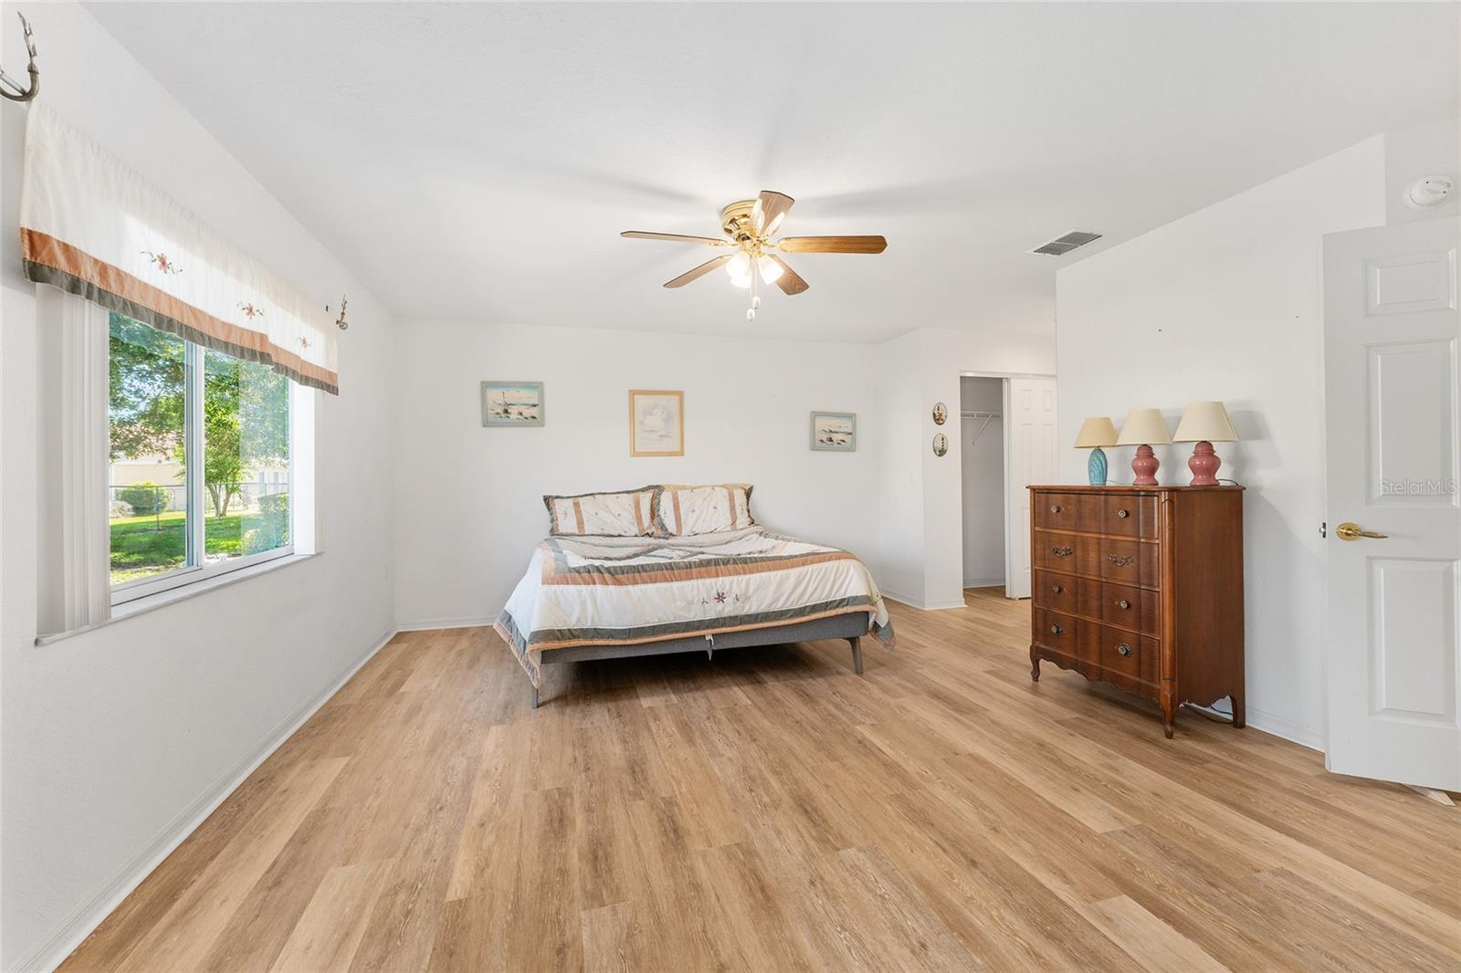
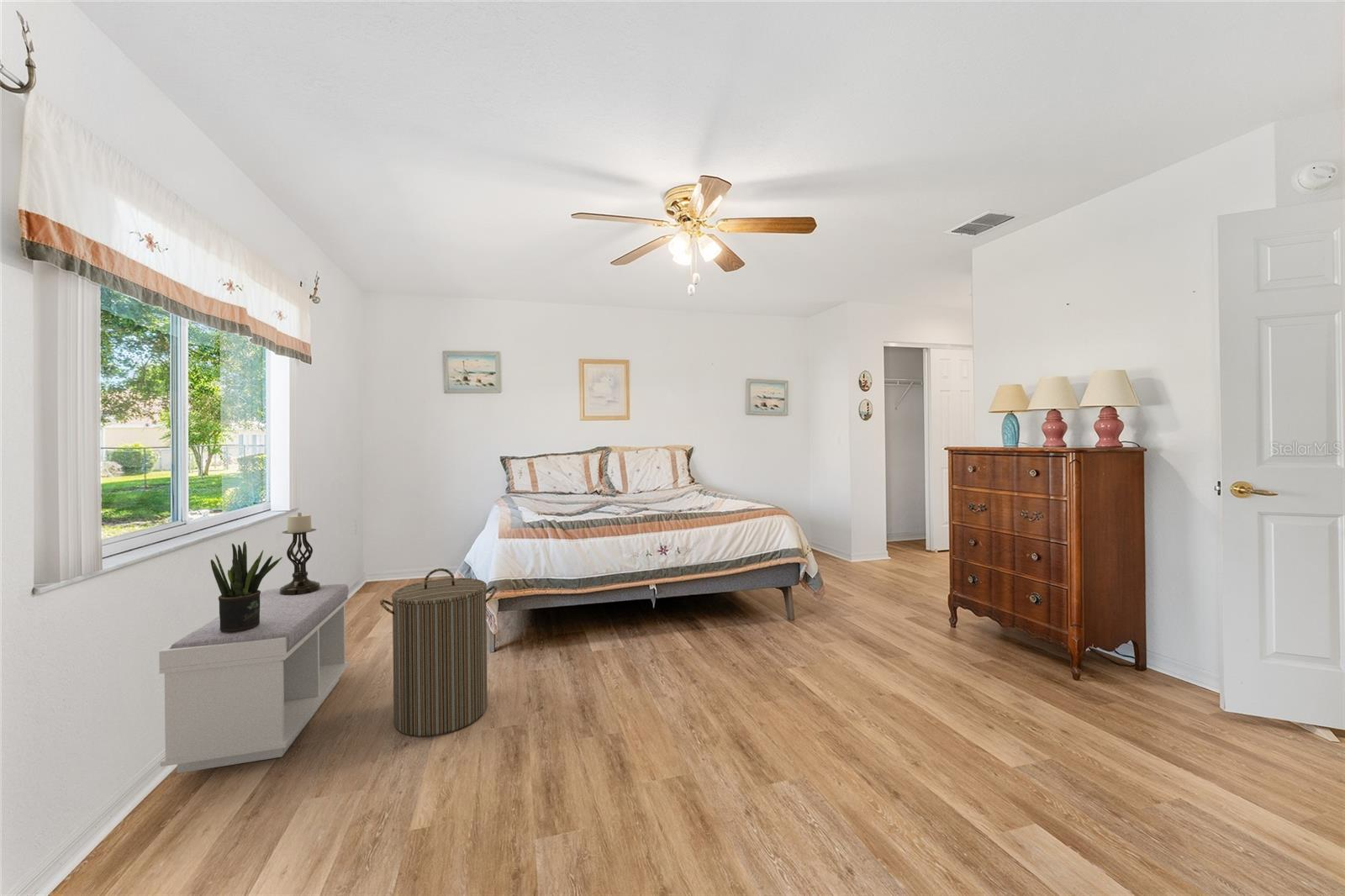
+ potted plant (245, 584)
+ bench (273, 661)
+ candle holder (299, 551)
+ laundry hamper (441, 640)
